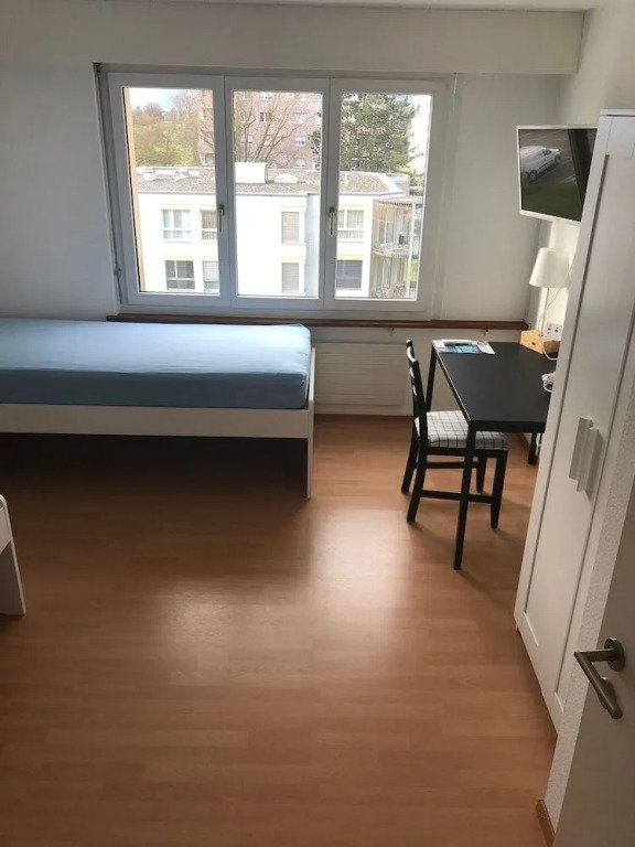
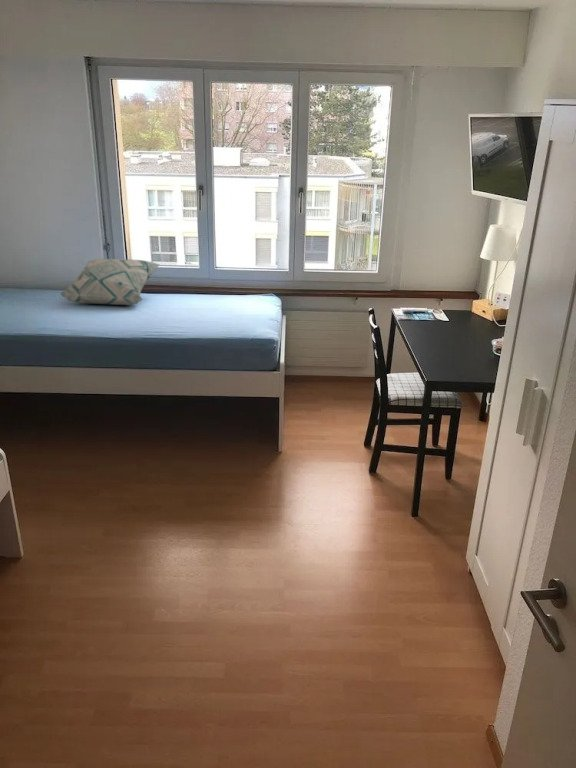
+ decorative pillow (113, 281)
